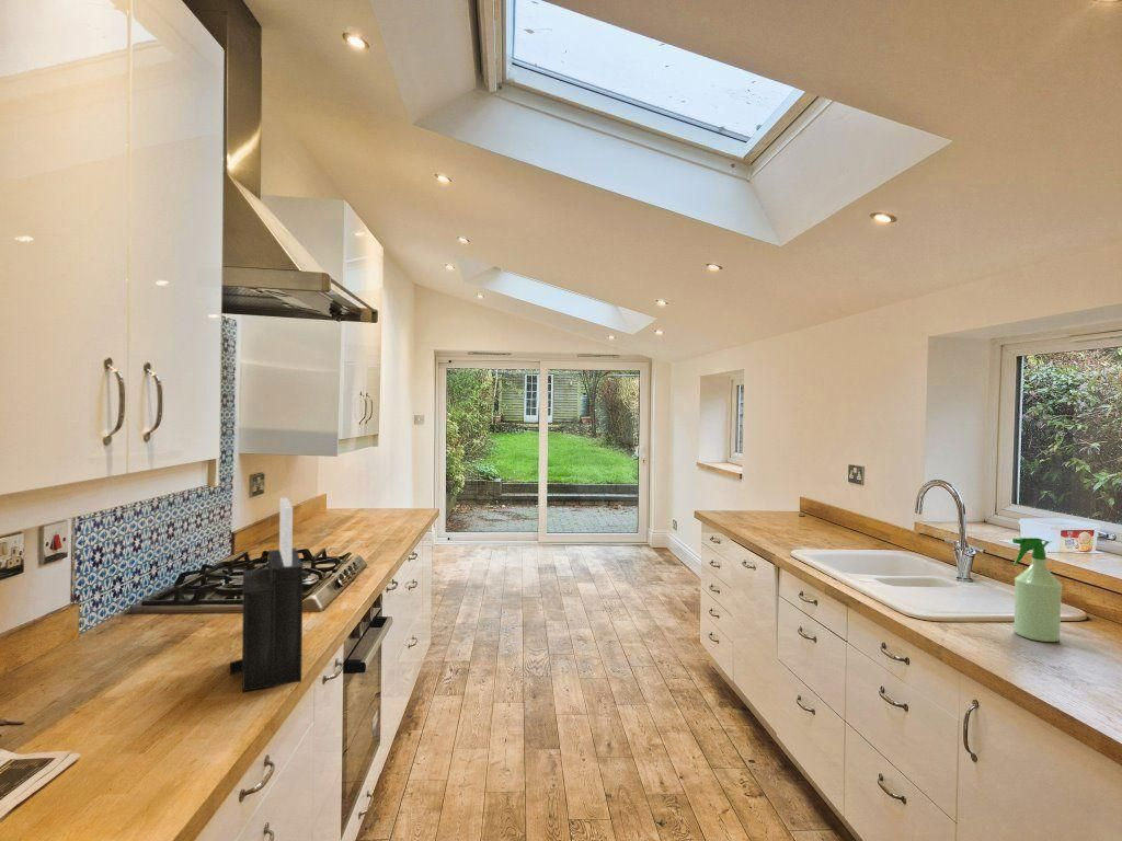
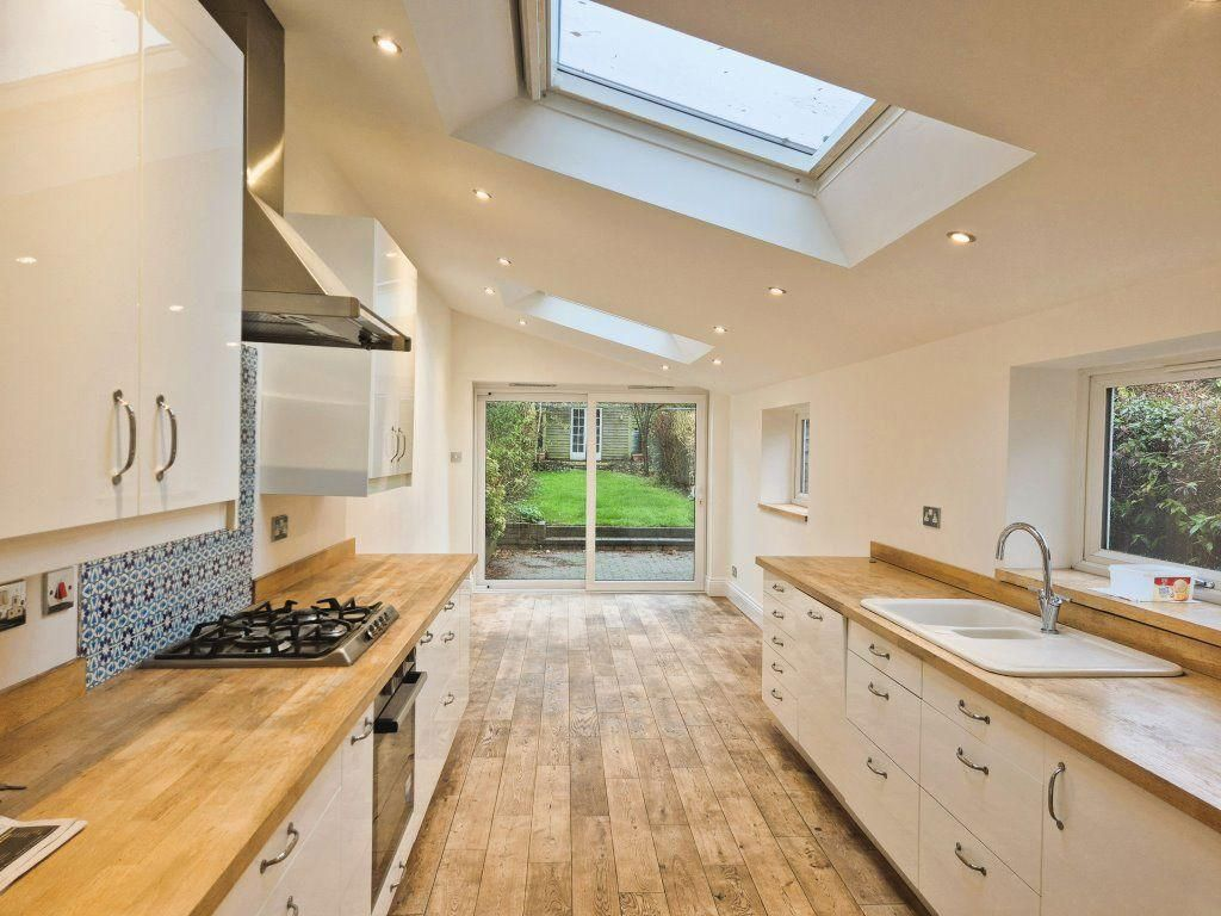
- spray bottle (1037, 586)
- knife block (265, 587)
